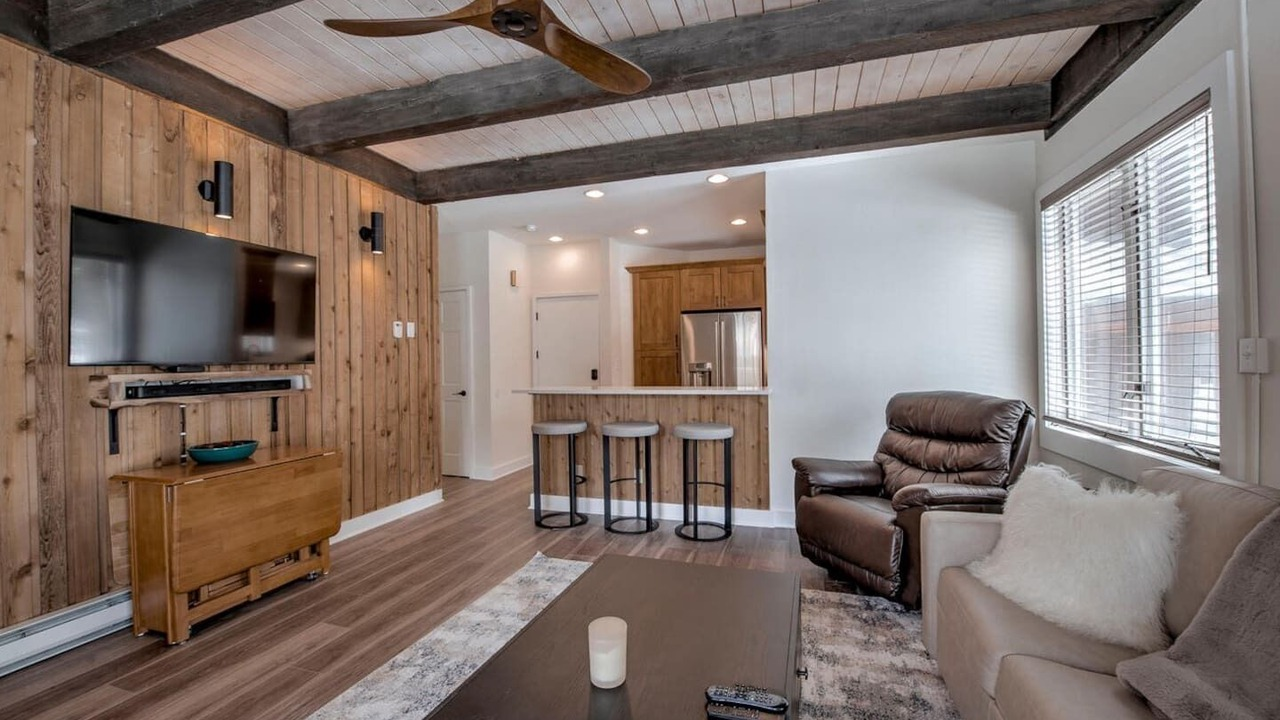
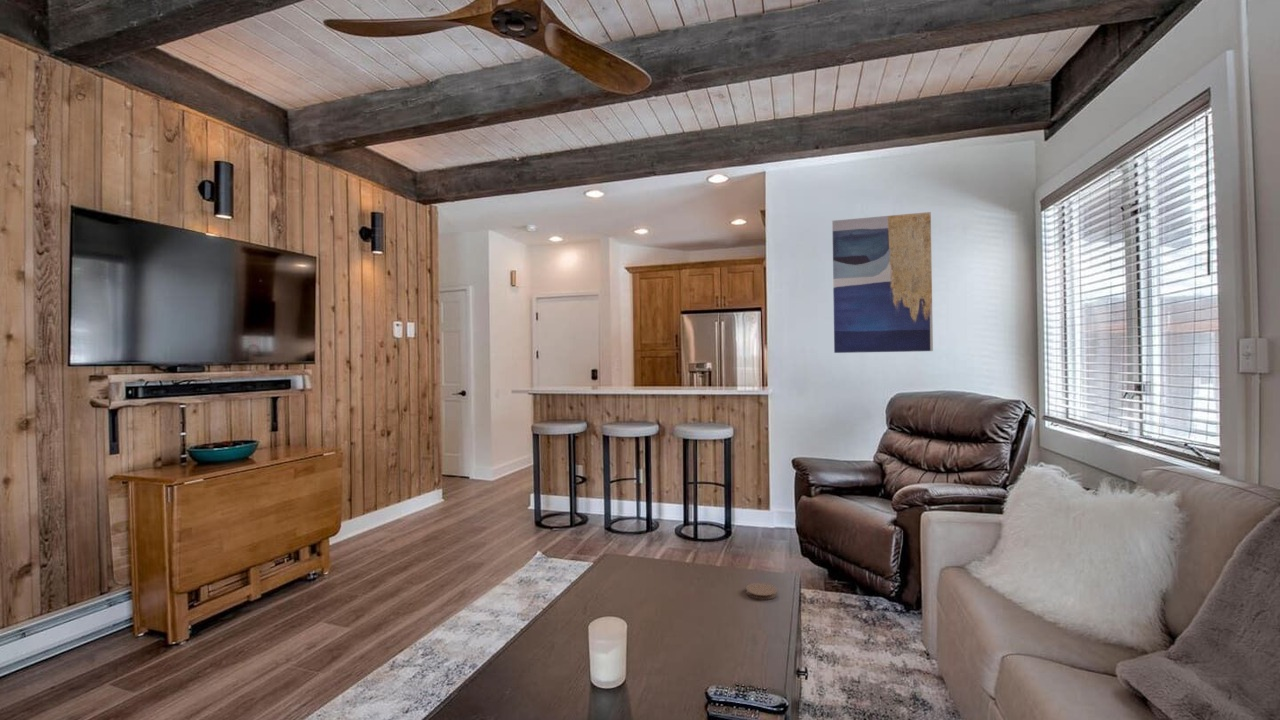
+ coaster (761, 590)
+ wall art (881, 284)
